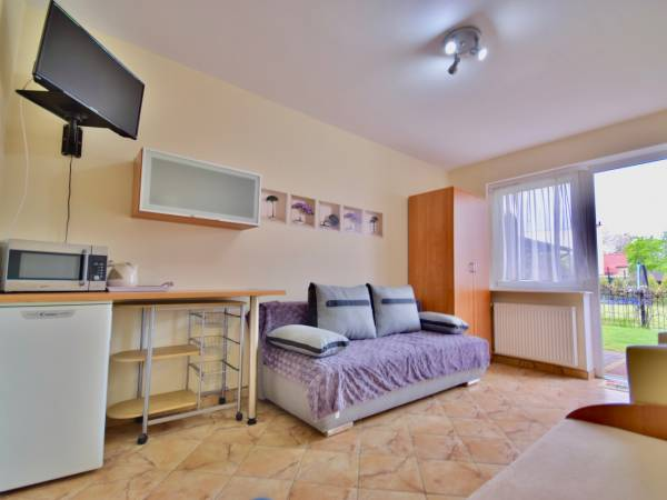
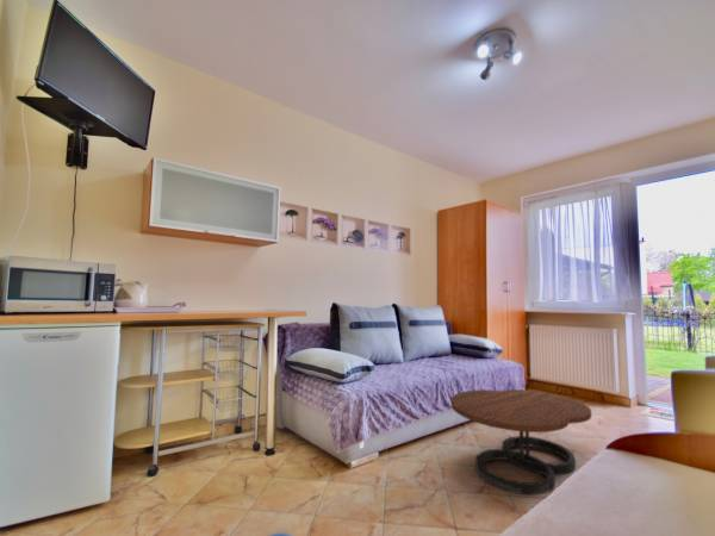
+ coffee table (522, 431)
